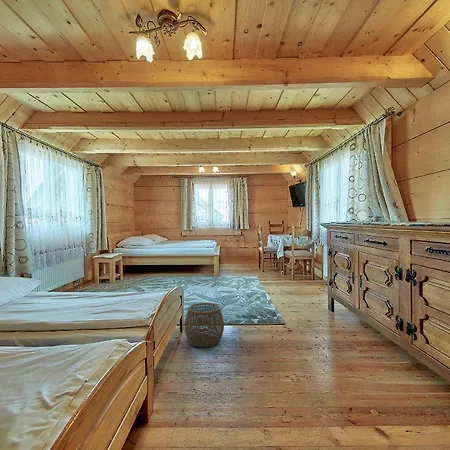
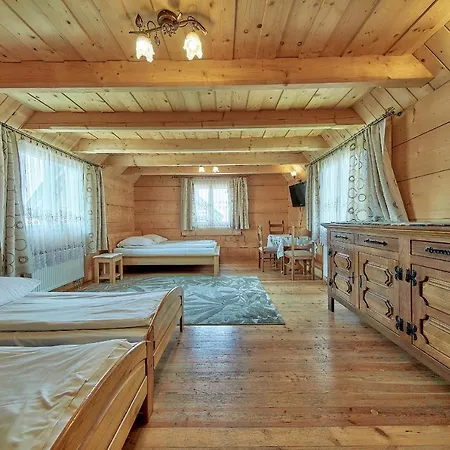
- woven basket (204, 324)
